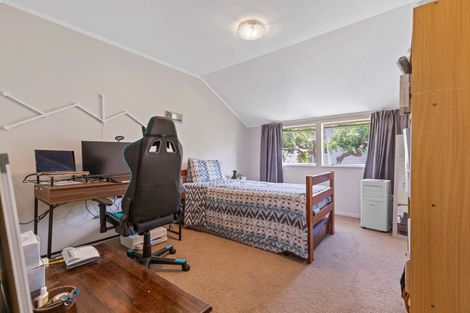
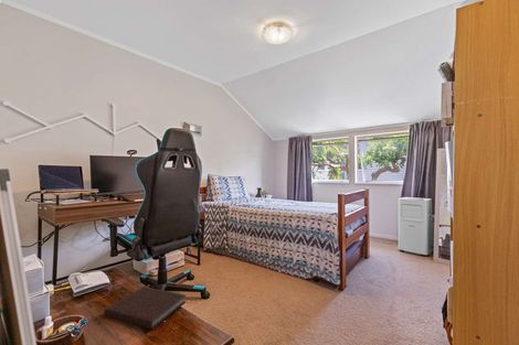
+ notebook (147, 305)
